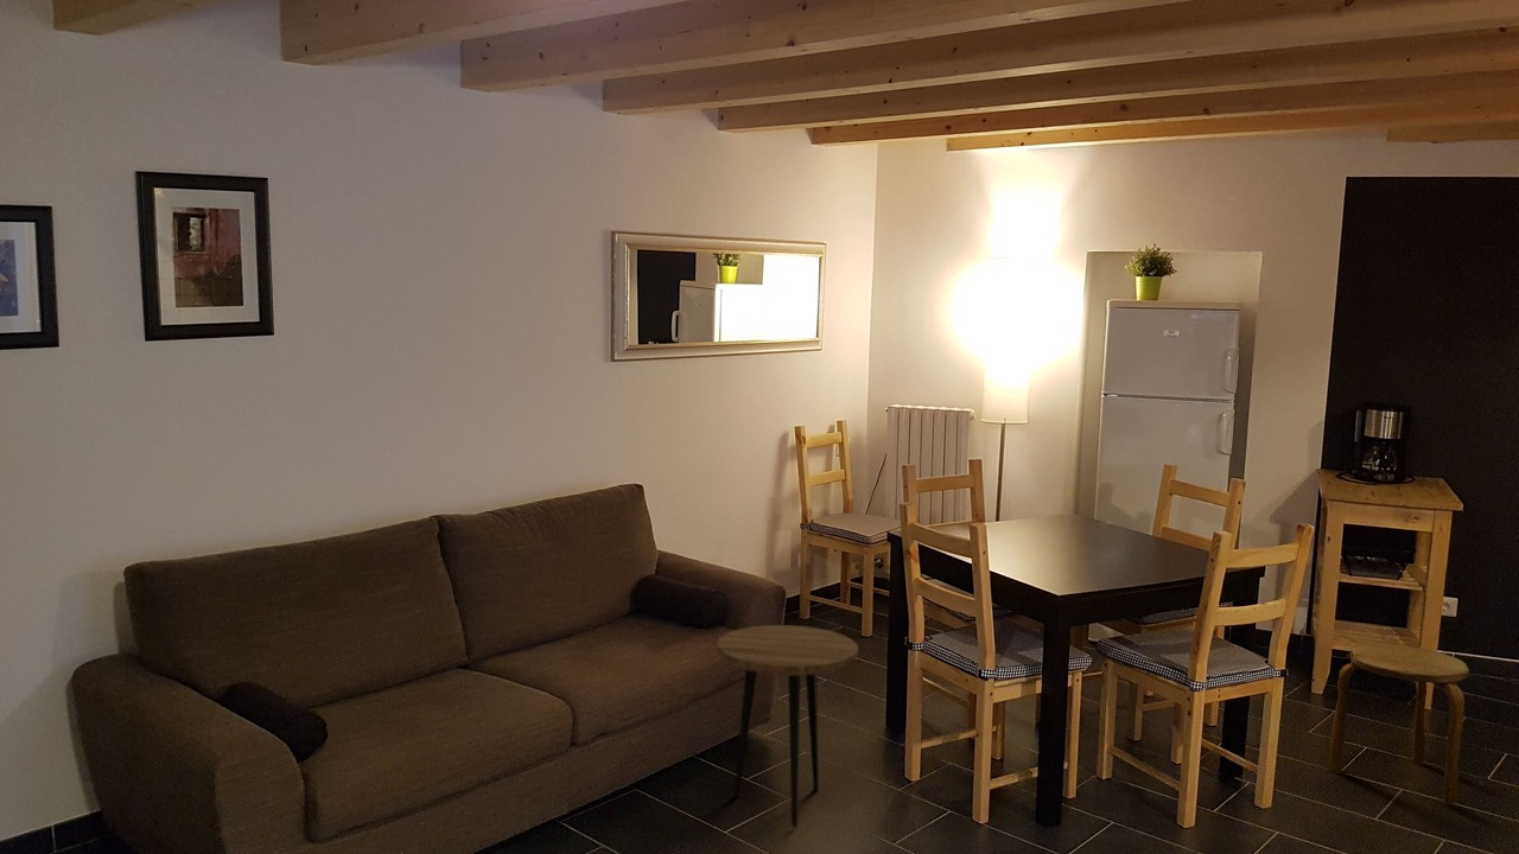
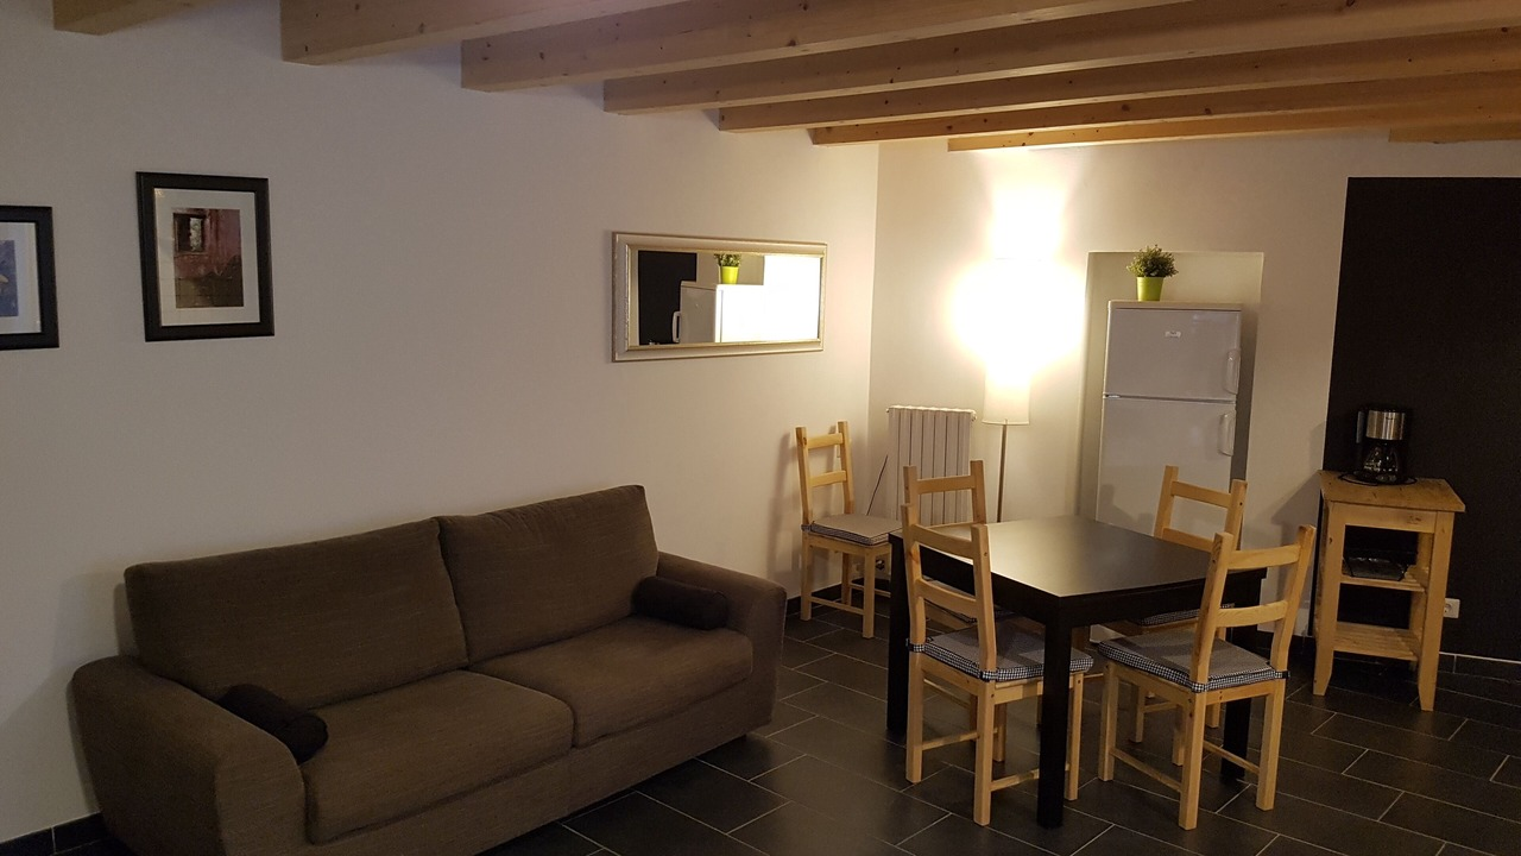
- stool (1415, 720)
- side table (789, 725)
